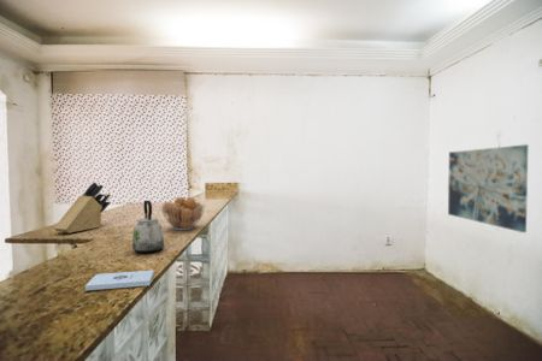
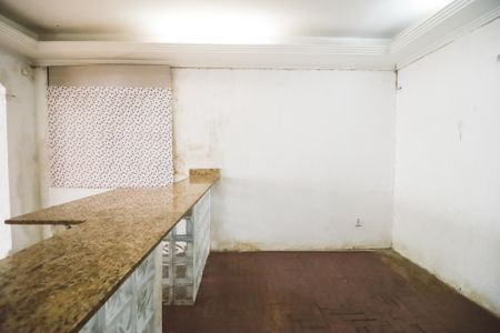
- notepad (122, 279)
- knife block (84, 206)
- fruit basket (183, 213)
- kettle (147, 224)
- wall art (481, 185)
